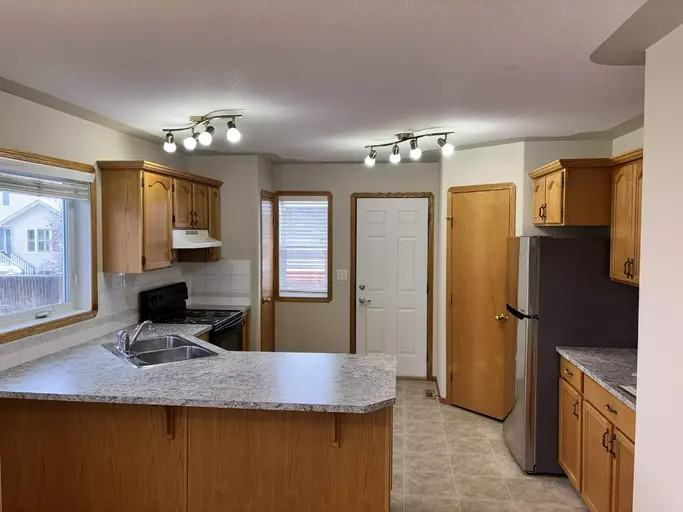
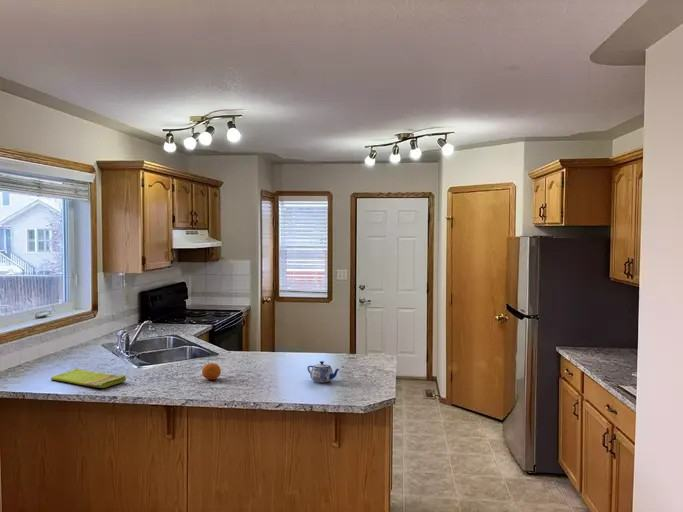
+ teapot (323, 371)
+ dish towel (88, 377)
+ fruit (211, 371)
